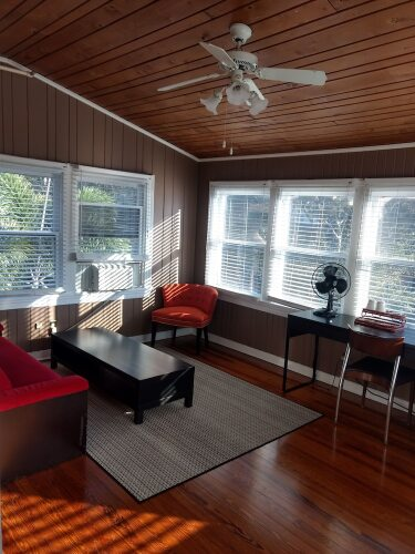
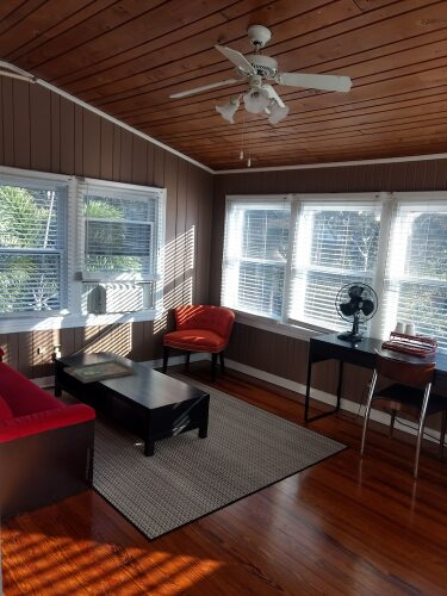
+ decorative tray (100, 371)
